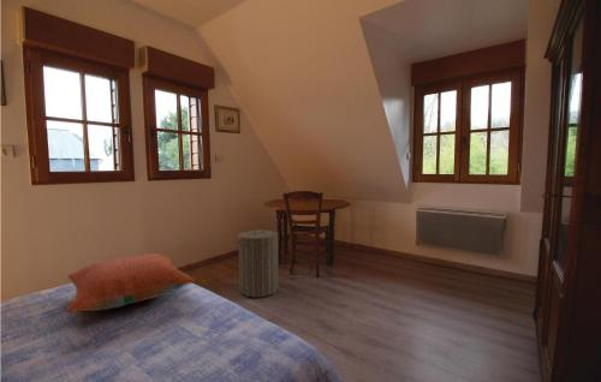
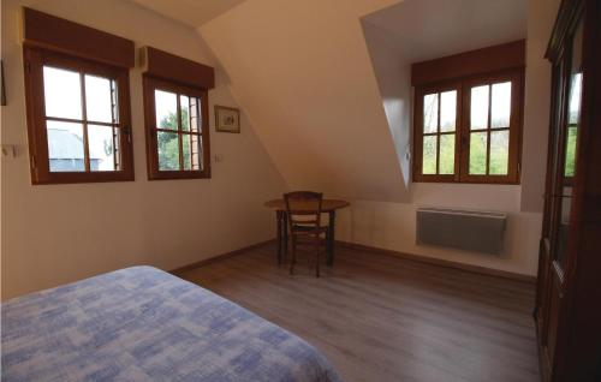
- laundry hamper (258, 257)
- pillow (129, 277)
